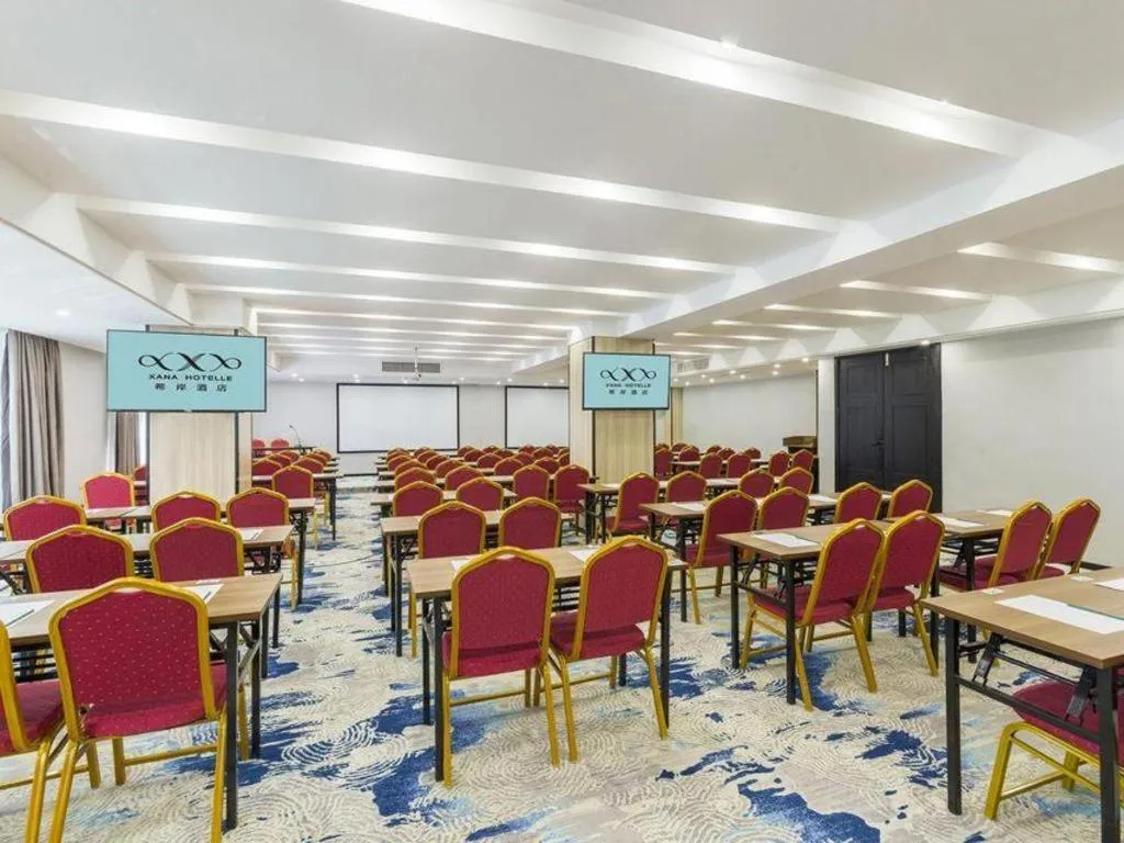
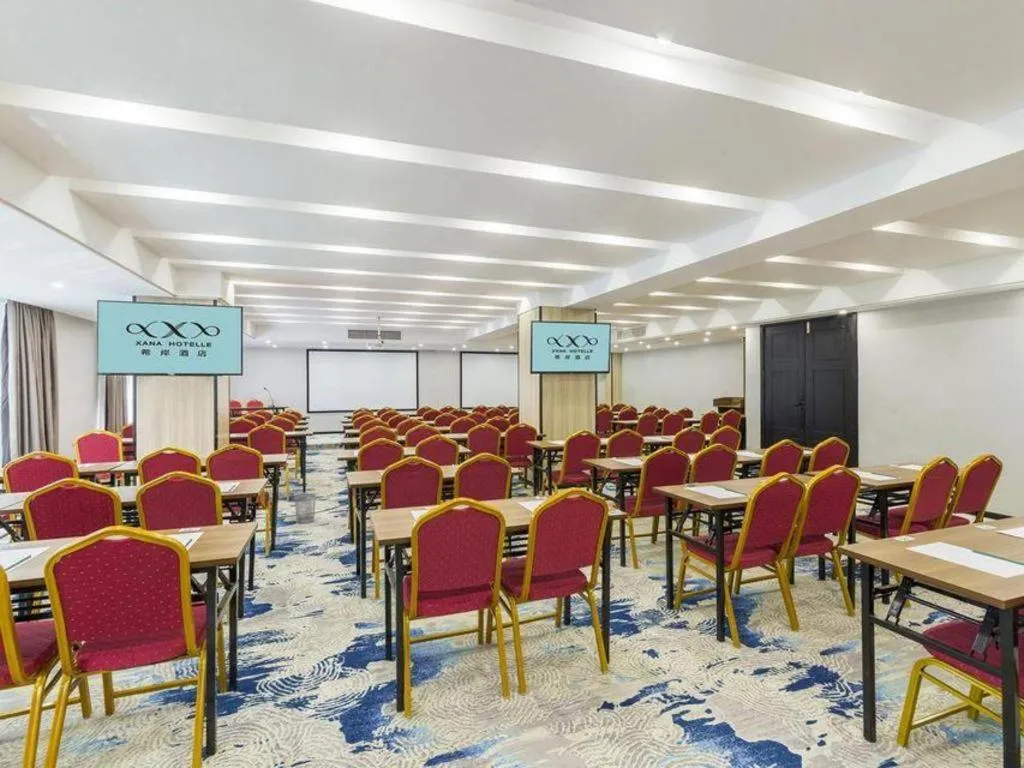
+ wastebasket (304, 509)
